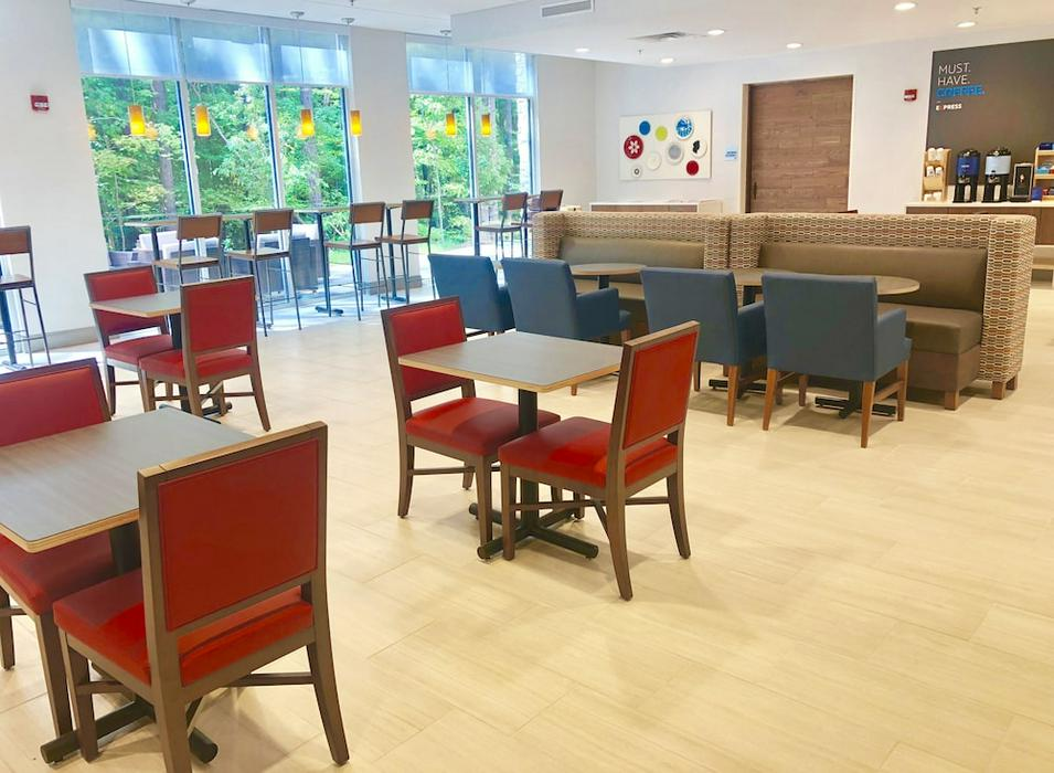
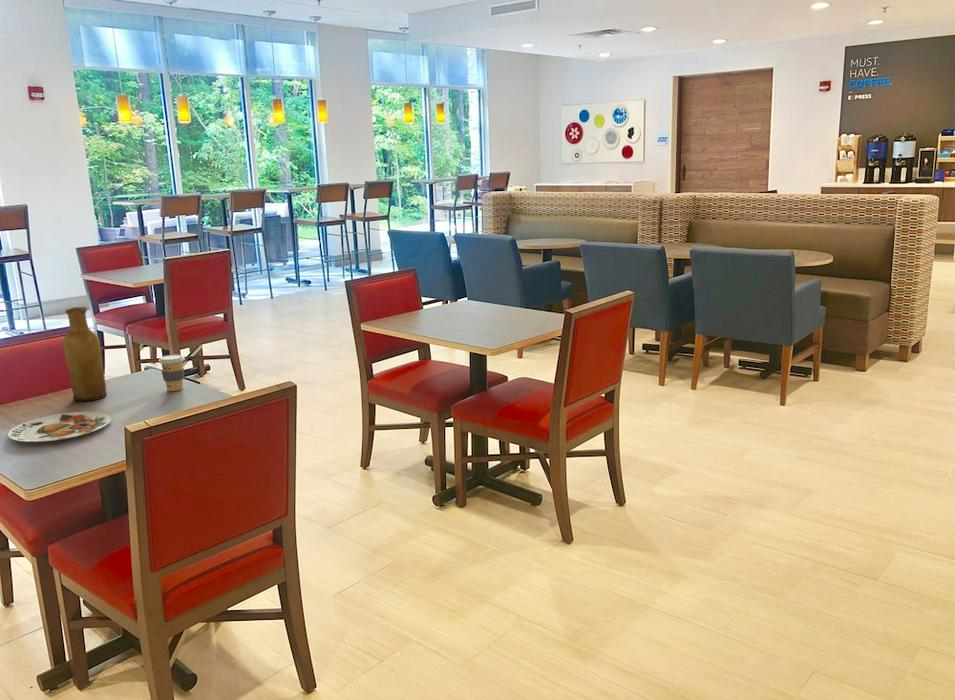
+ vase (82, 352)
+ plate (61, 427)
+ coffee cup (173, 373)
